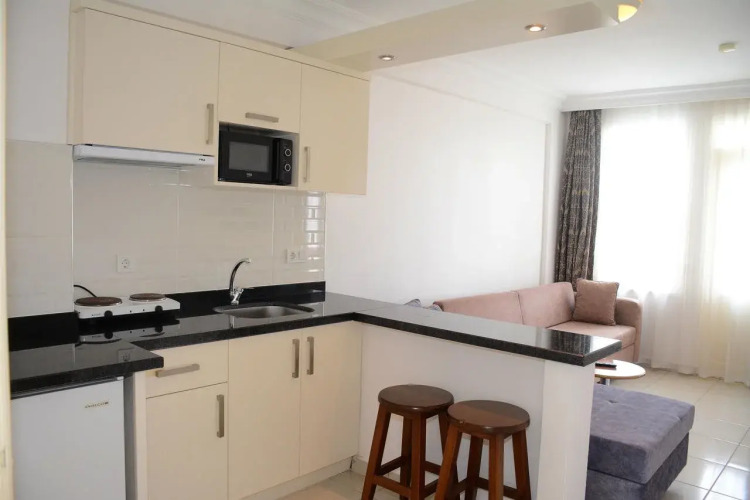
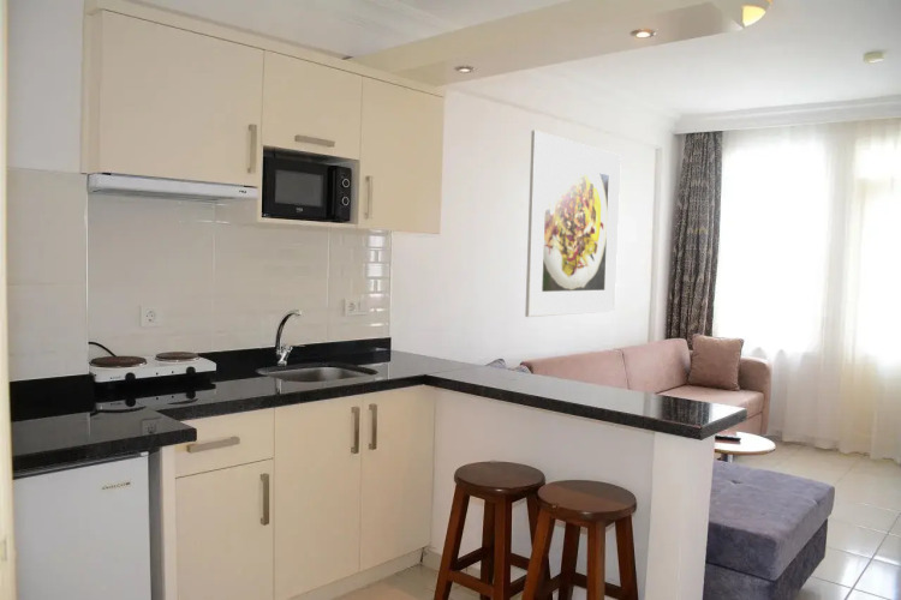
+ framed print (577, 229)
